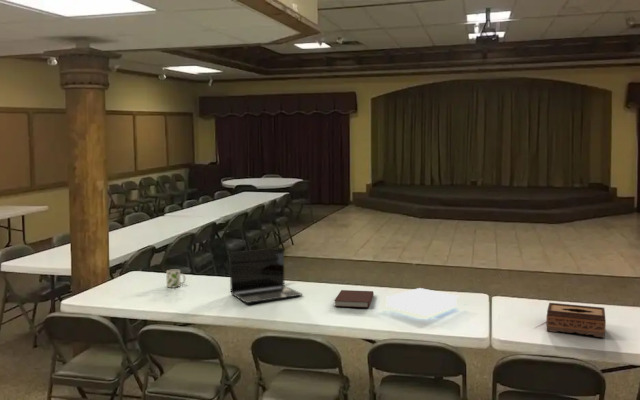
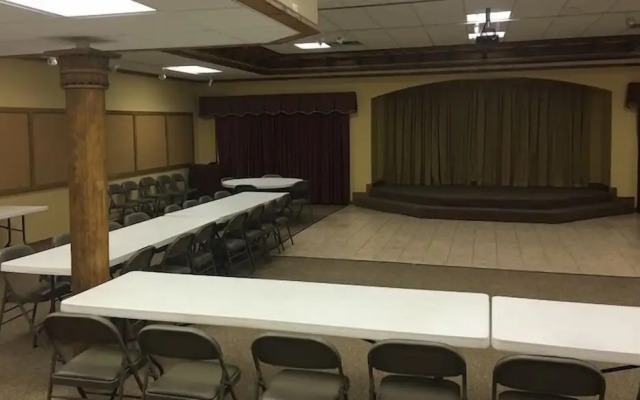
- notebook (354, 298)
- paper stack (422, 301)
- mug (176, 278)
- tissue box (575, 319)
- laptop (266, 274)
